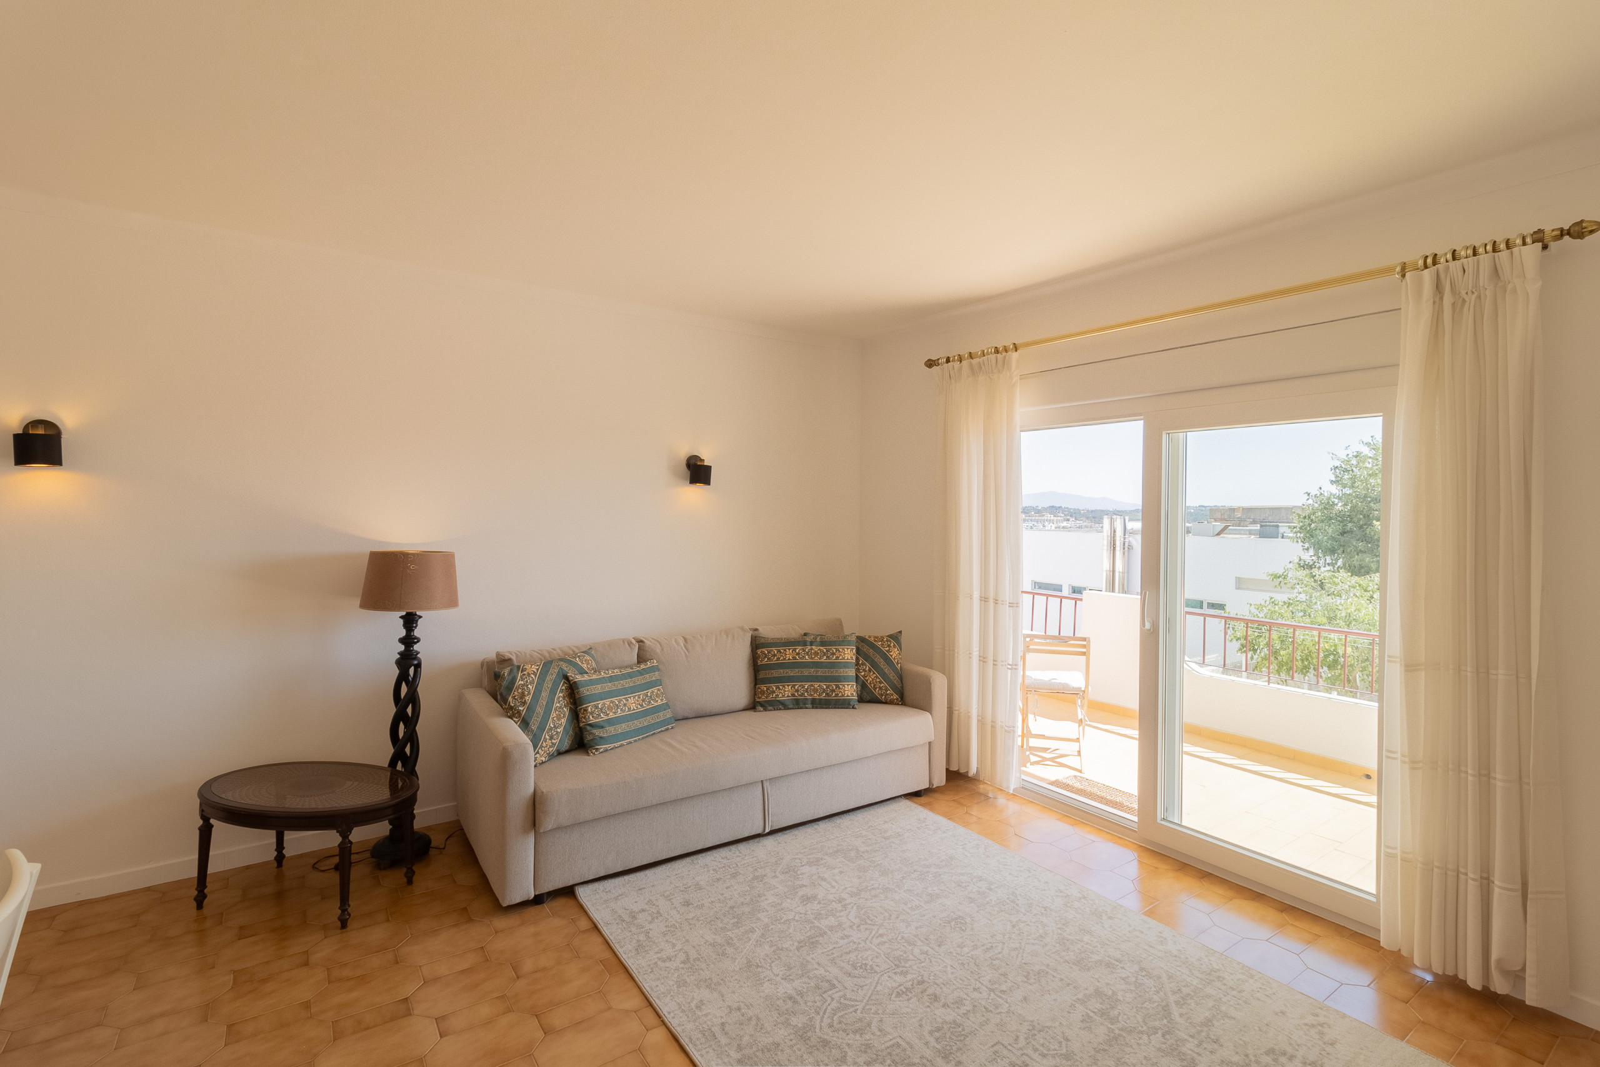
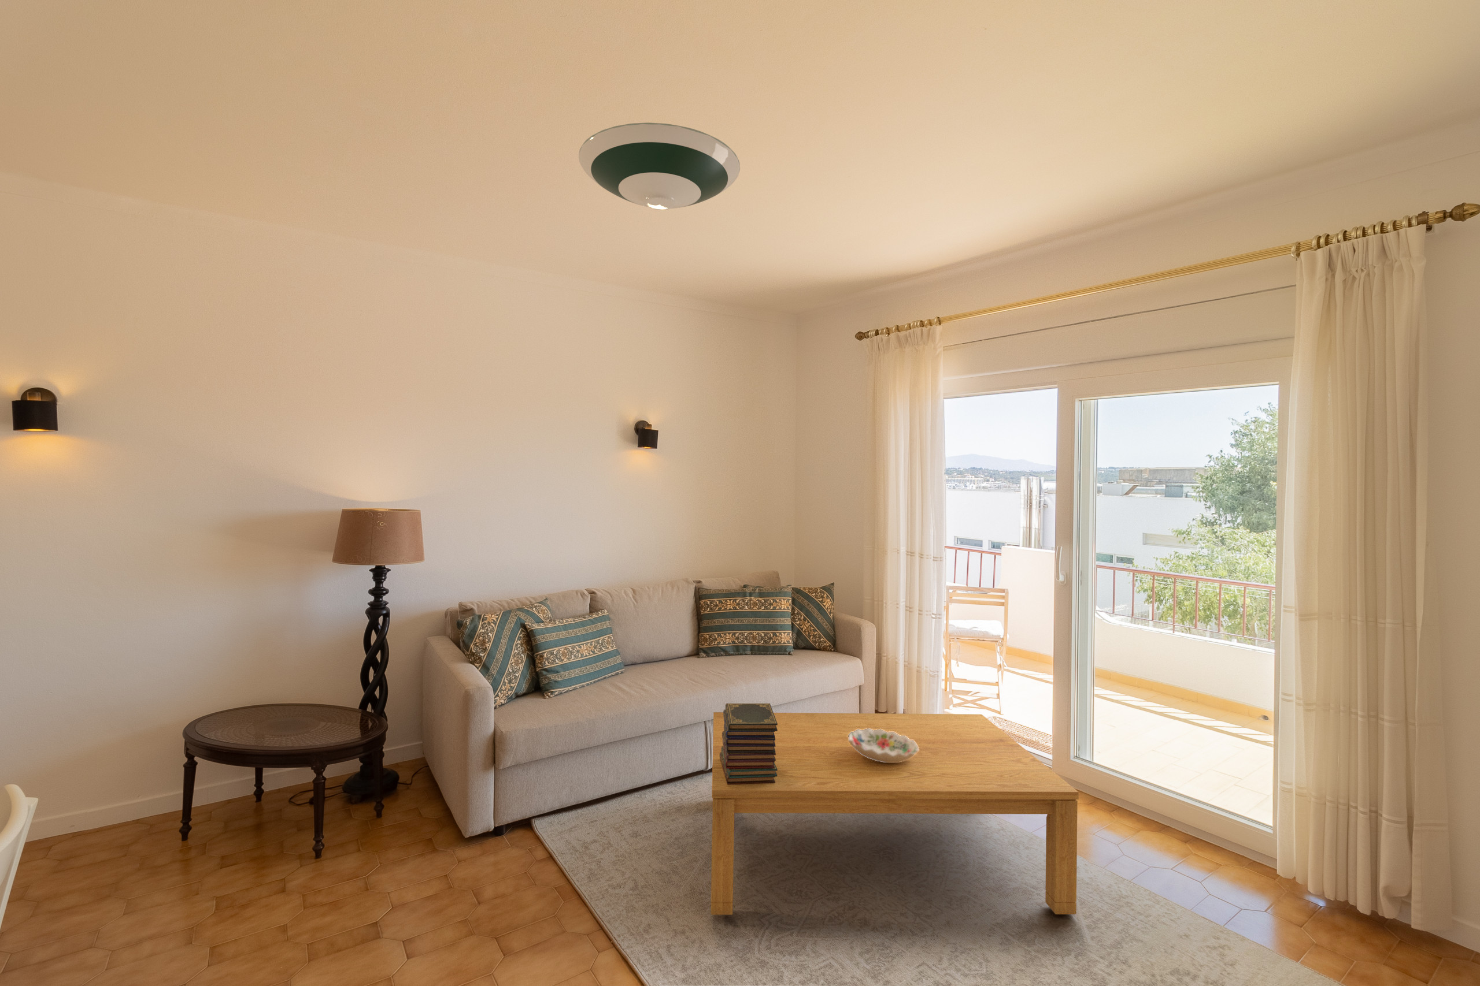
+ coffee table (868, 798)
+ decorative bowl (883, 746)
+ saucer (660, 185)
+ book stack (749, 741)
